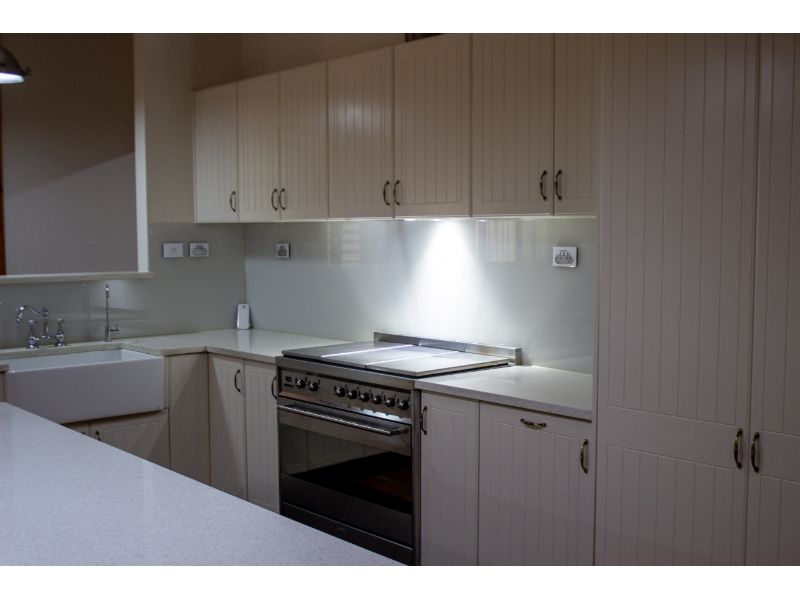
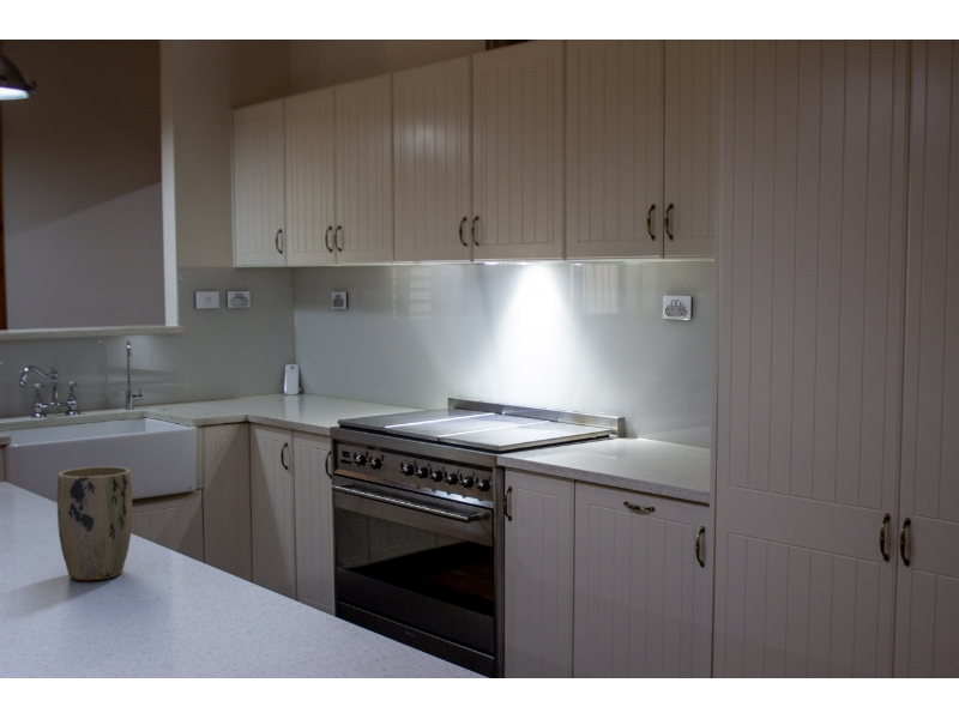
+ plant pot (95, 522)
